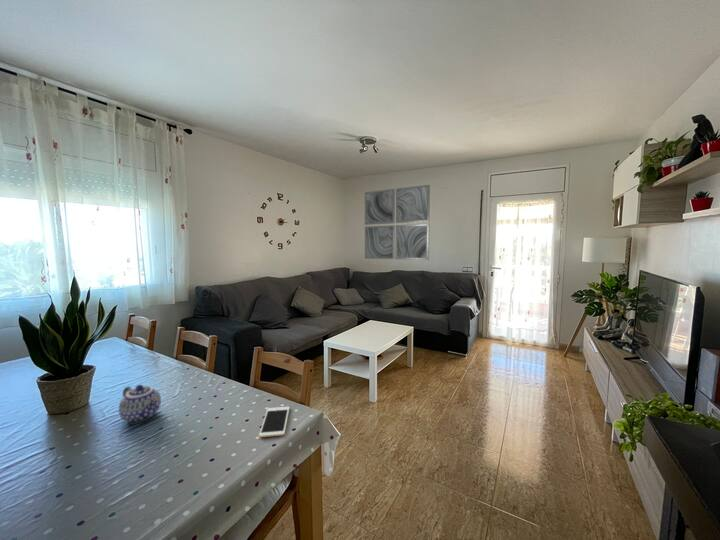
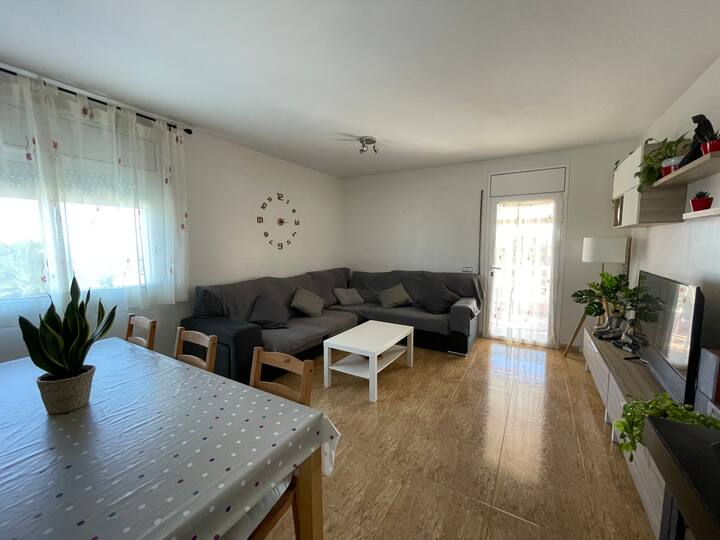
- wall art (394, 225)
- teapot (140, 401)
- cell phone (275, 420)
